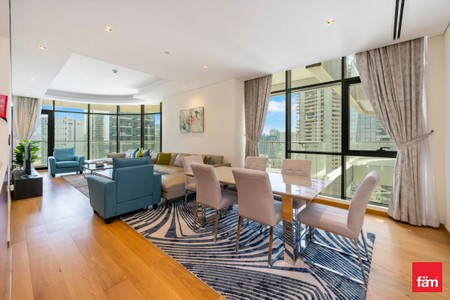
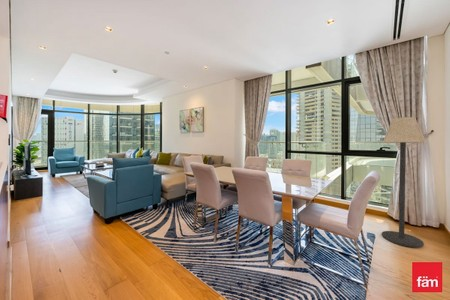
+ floor lamp (402, 179)
